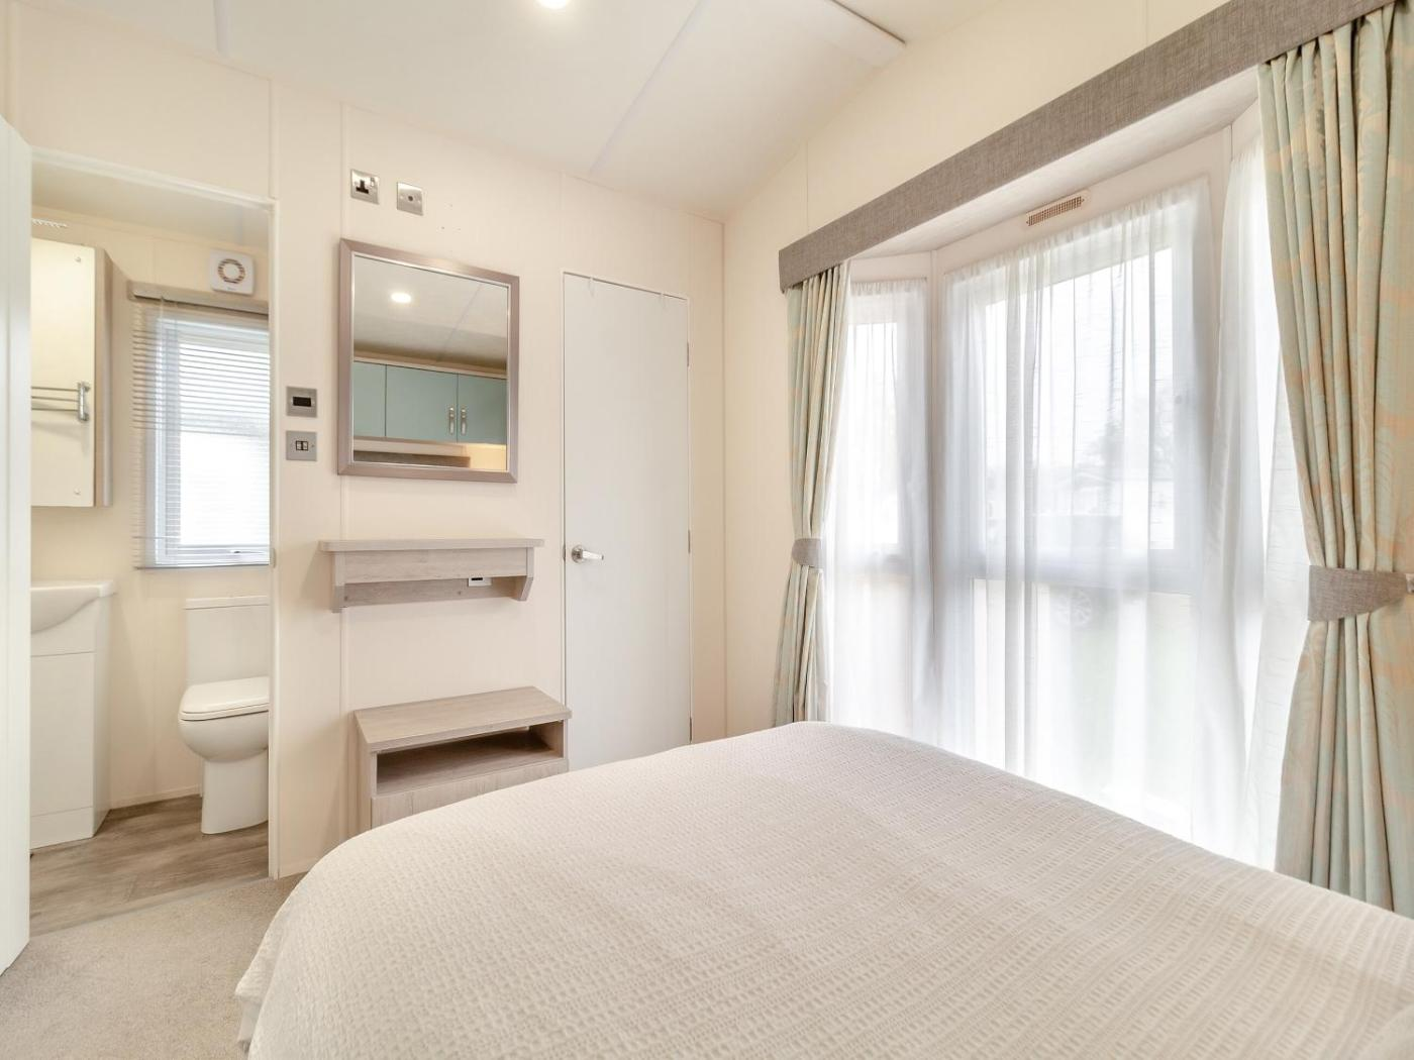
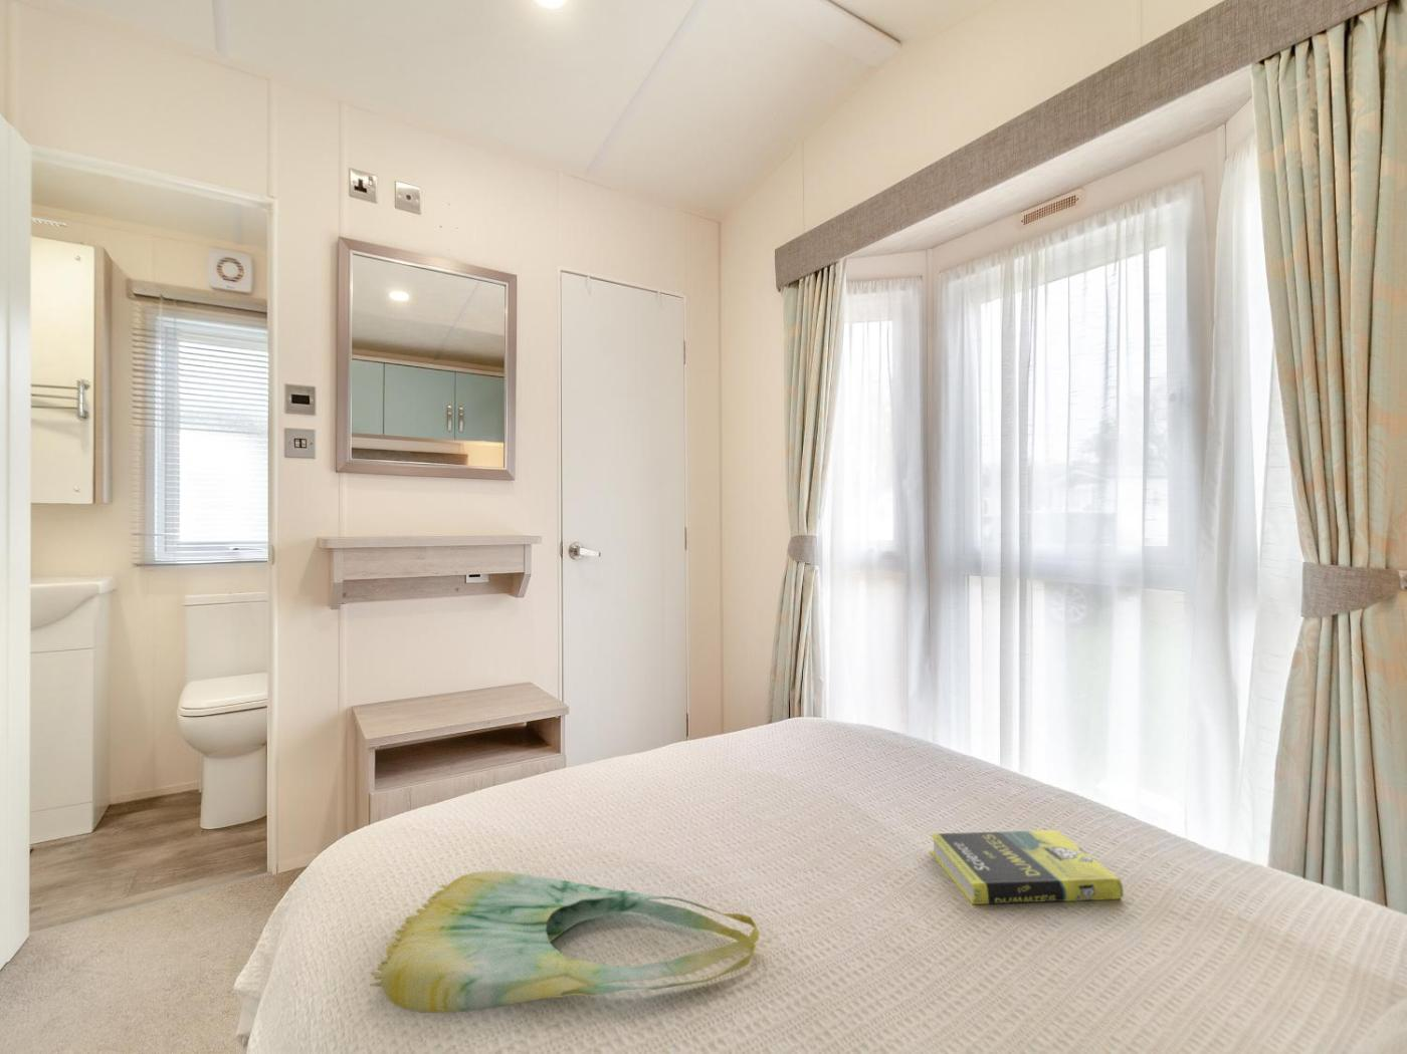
+ book (1019, 866)
+ tote bag (572, 926)
